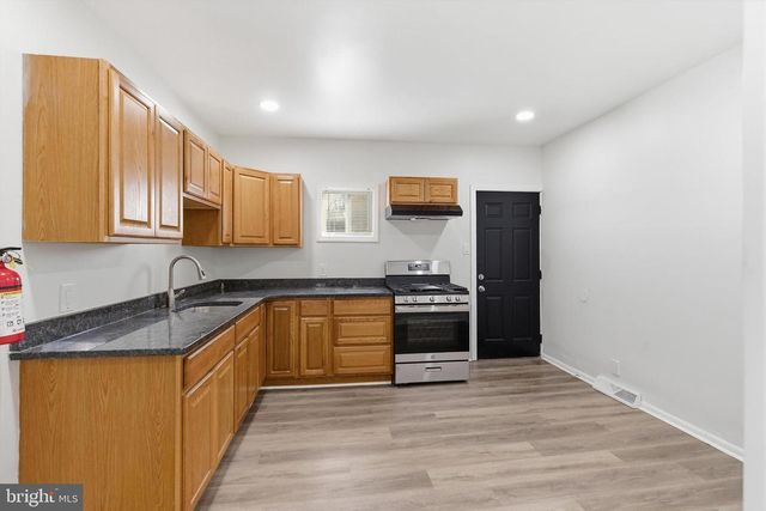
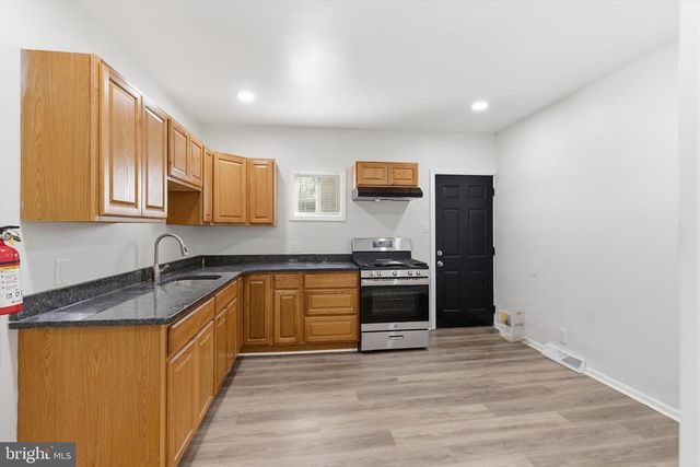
+ cardboard box (514, 325)
